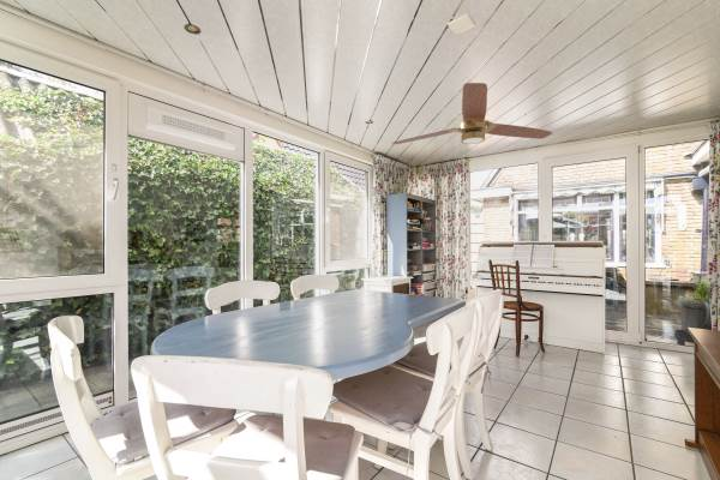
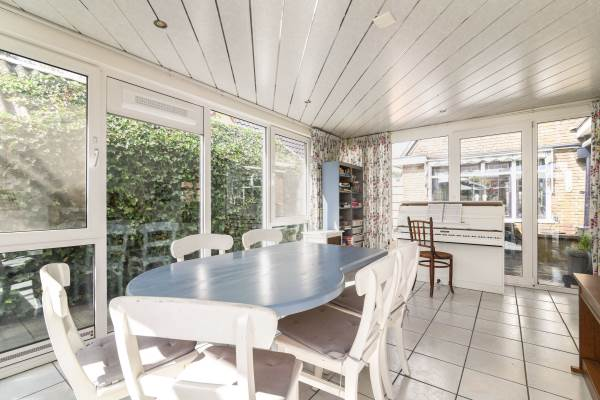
- electric fan (468, 109)
